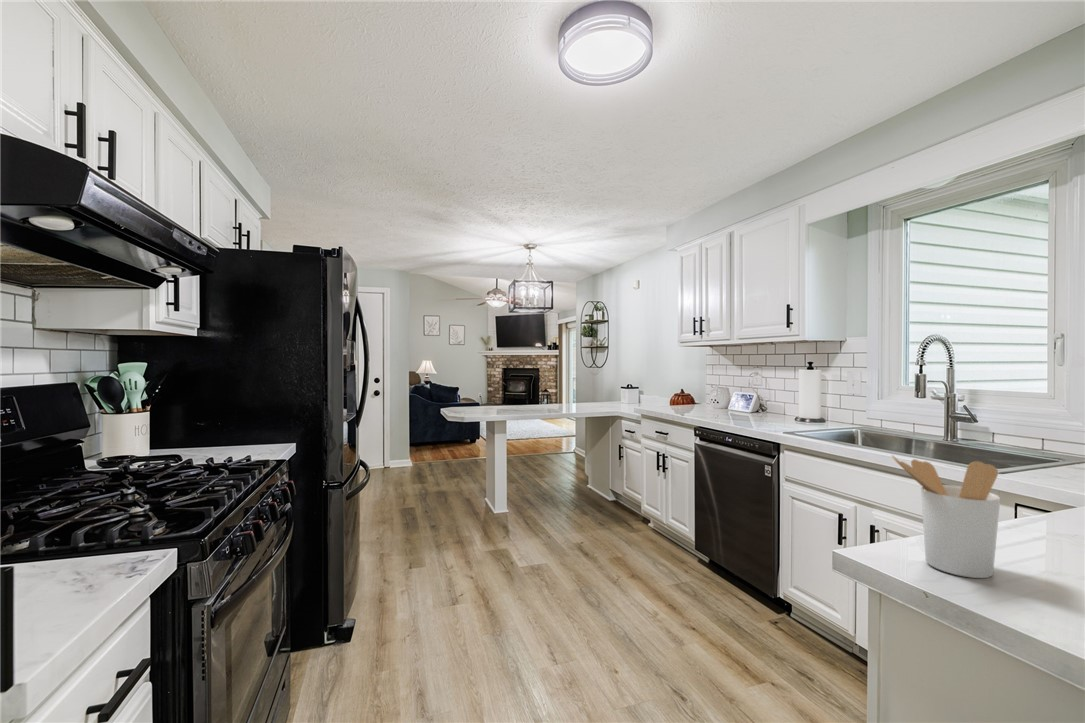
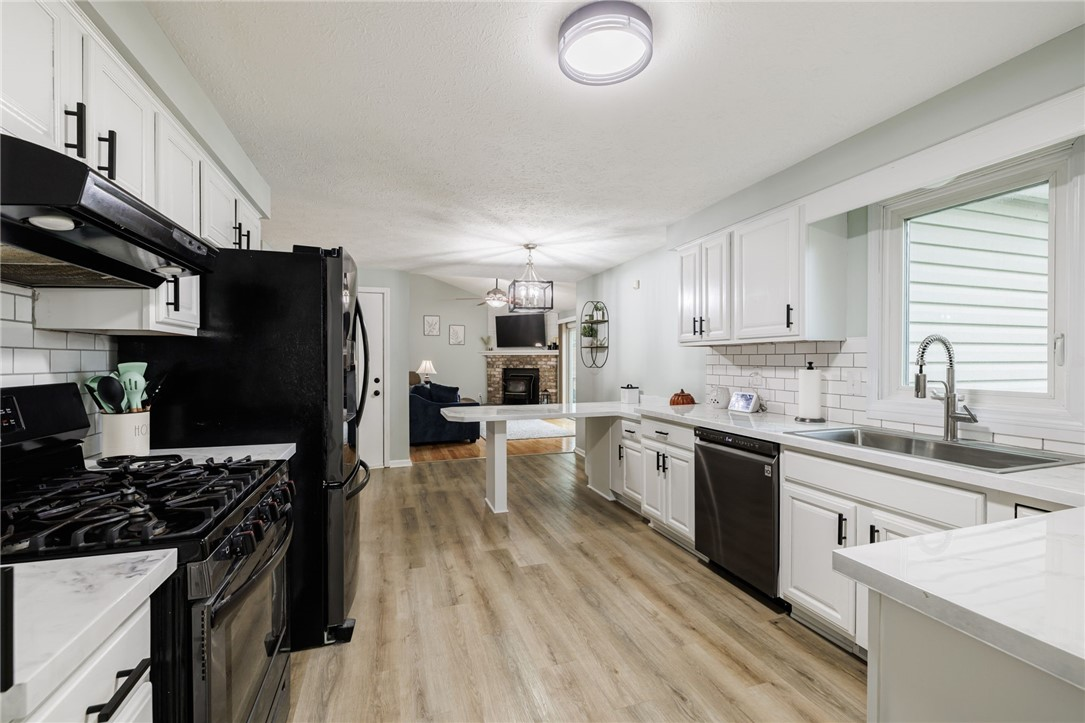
- utensil holder (941, 510)
